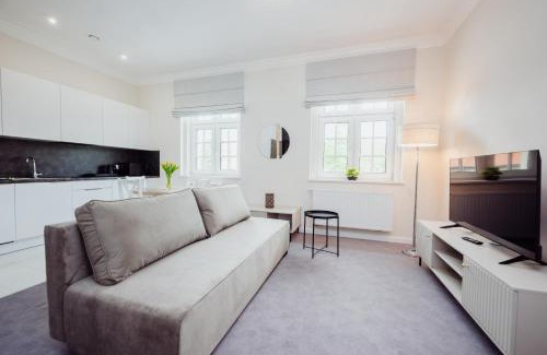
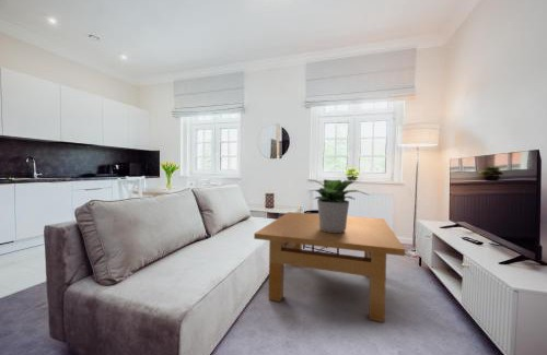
+ potted plant (336, 205)
+ table (328, 255)
